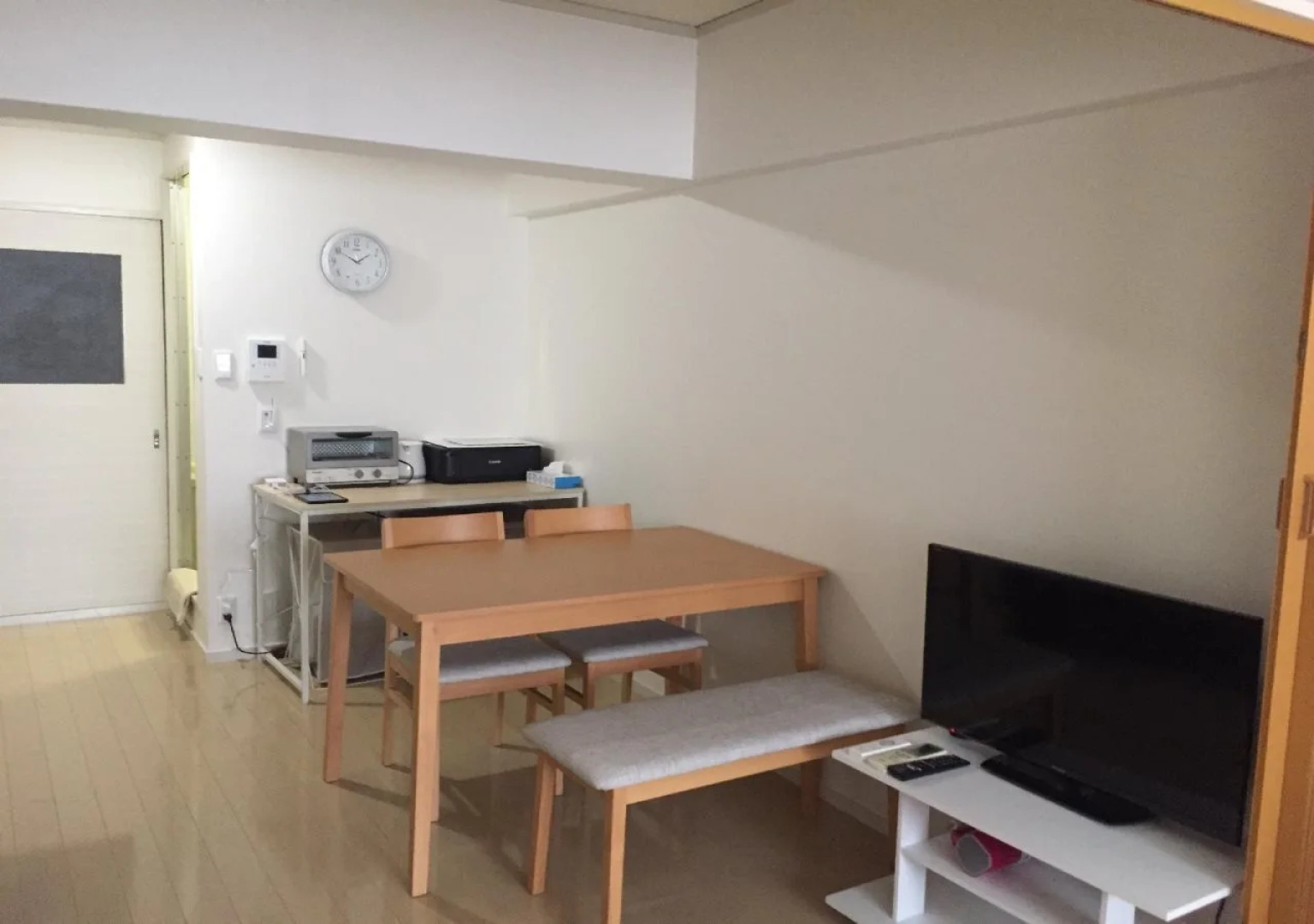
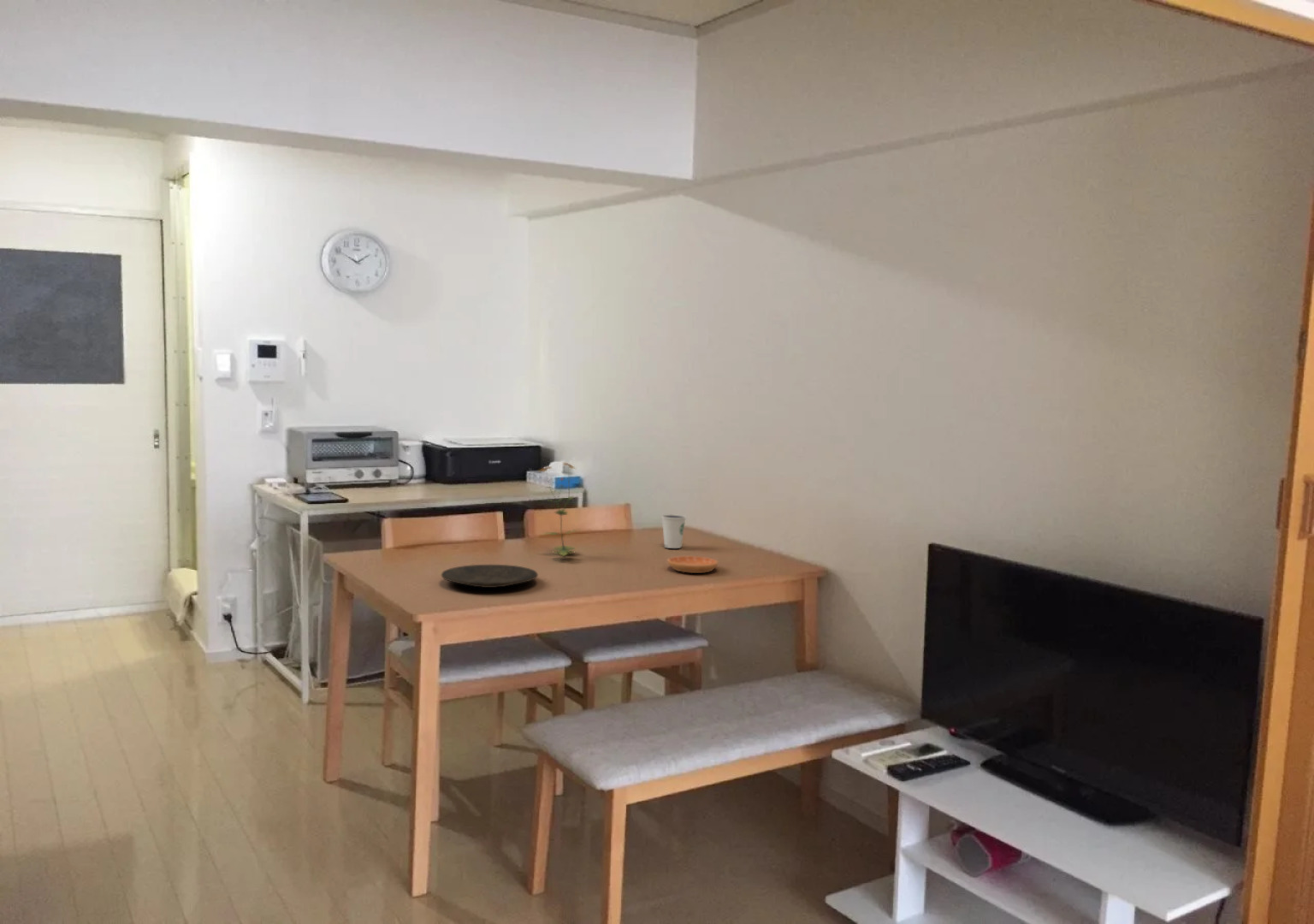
+ saucer (692, 565)
+ plate (489, 578)
+ dixie cup (673, 531)
+ flower (564, 509)
